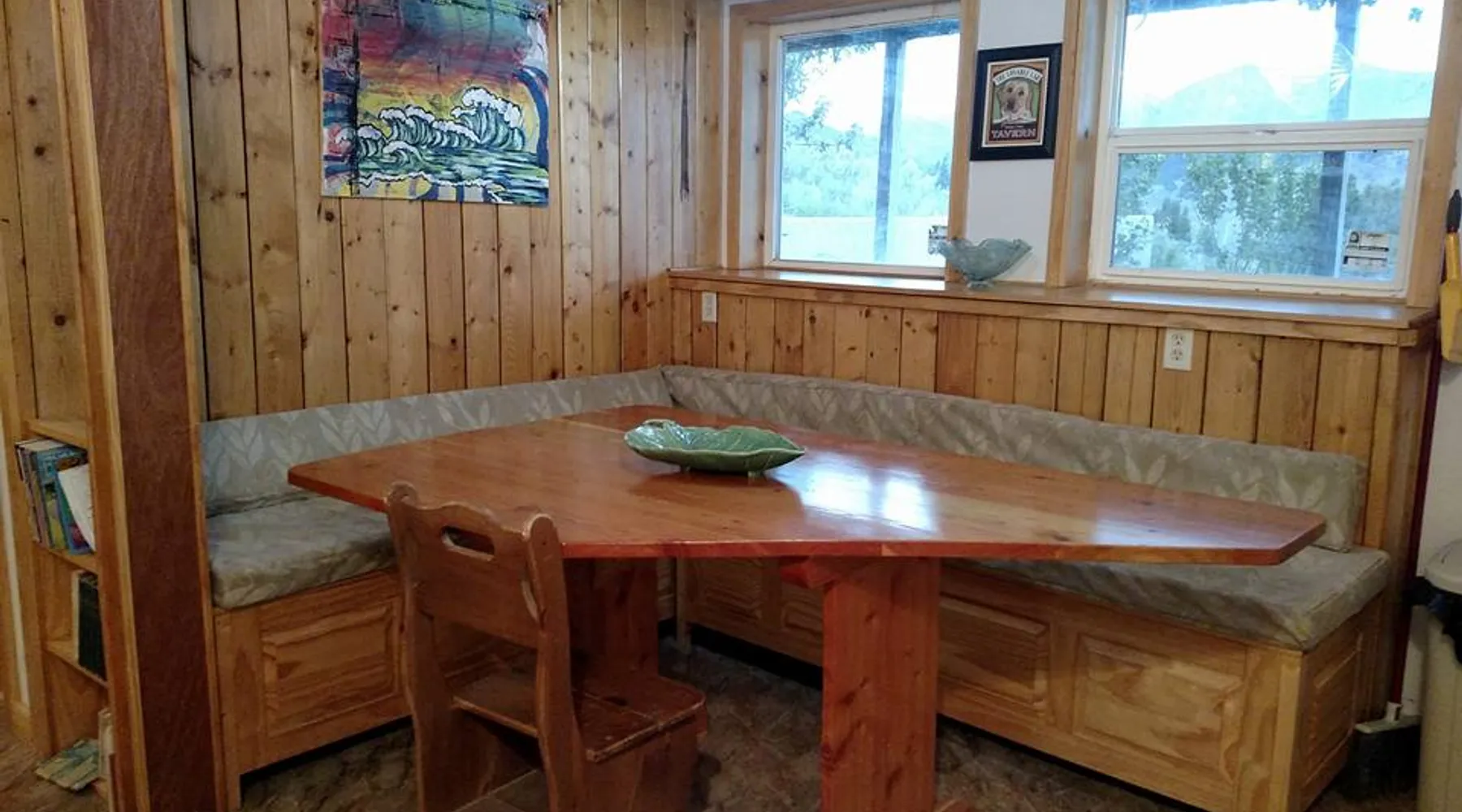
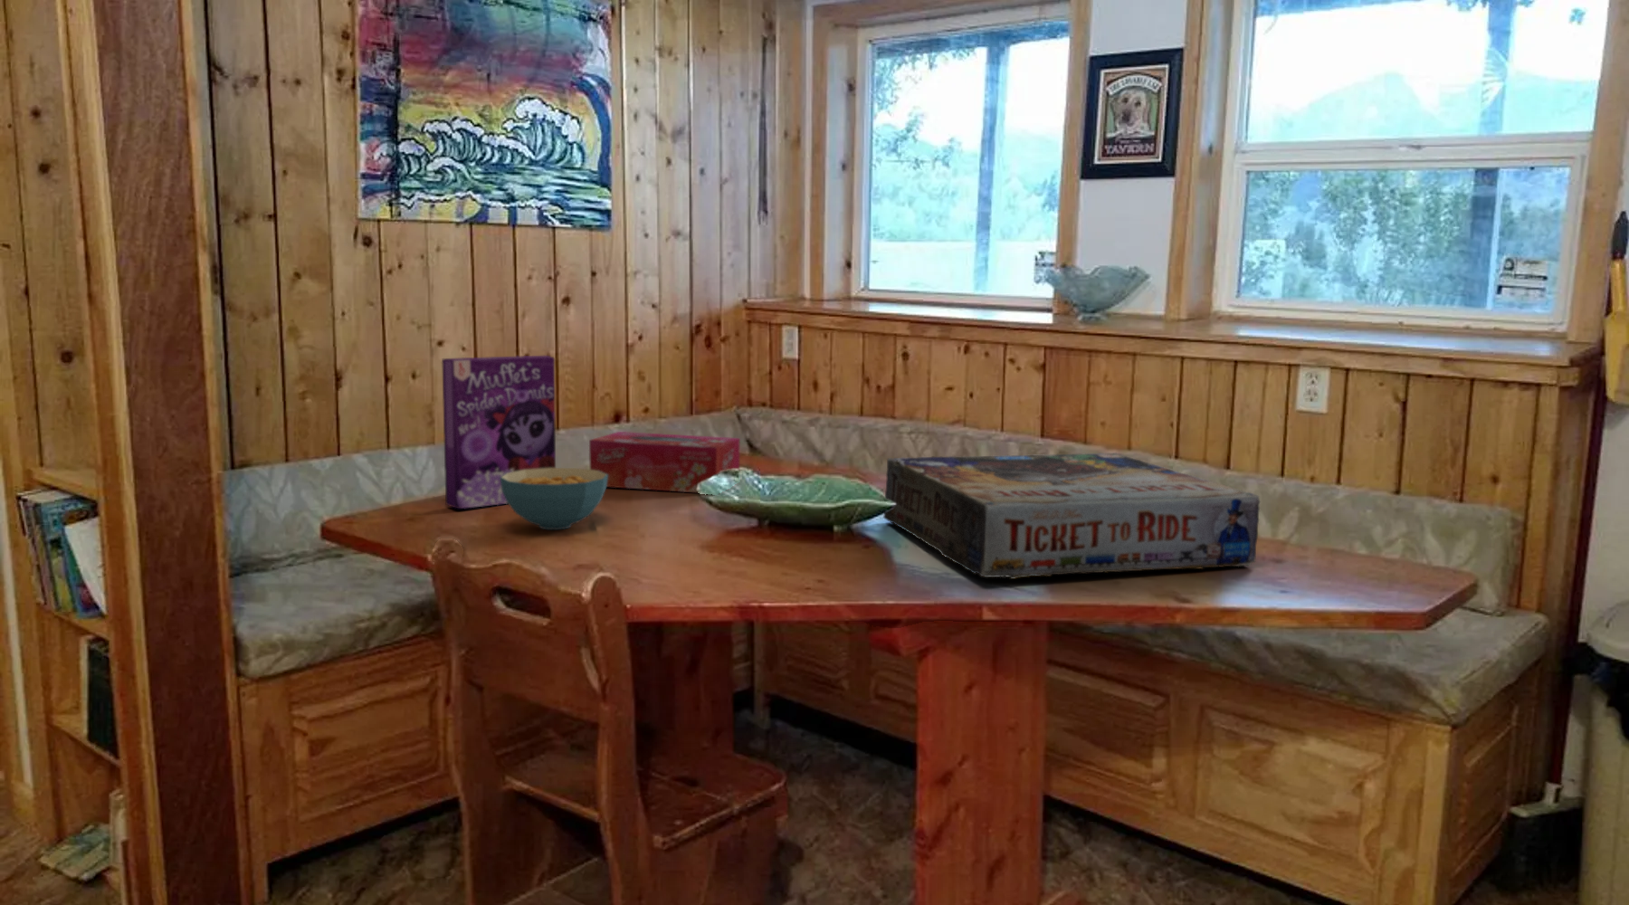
+ cereal box (499, 429)
+ cereal bowl (555, 500)
+ tissue box (665, 461)
+ board game (1057, 508)
